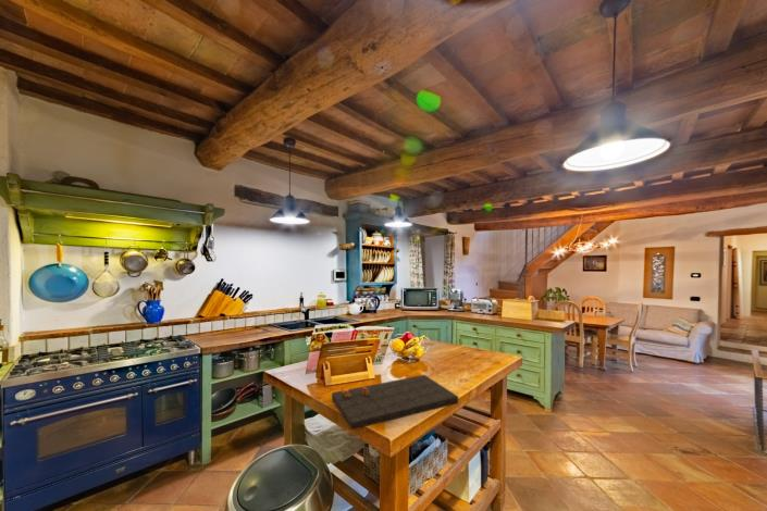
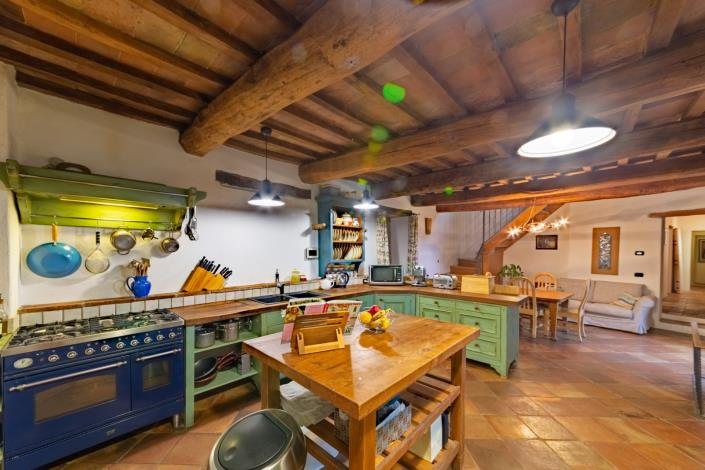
- cutting board (394, 395)
